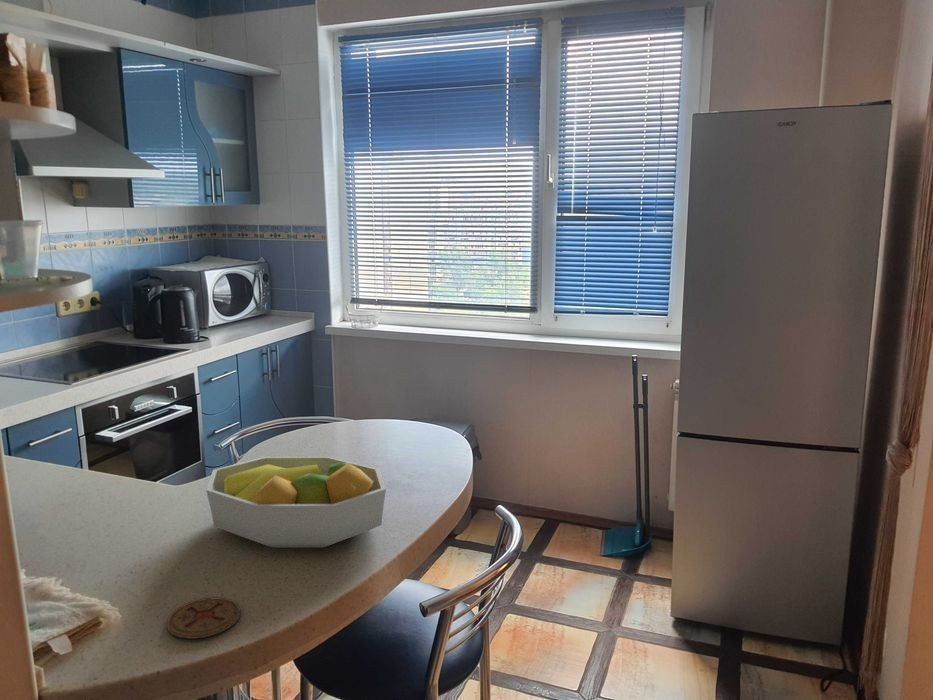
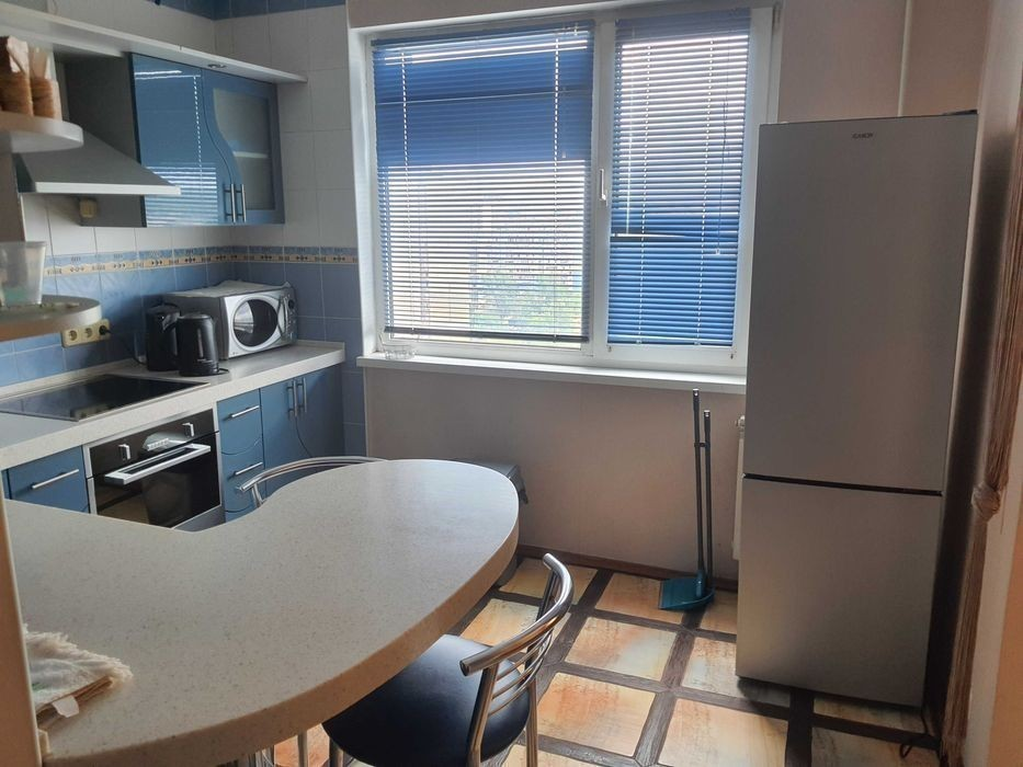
- coaster (204, 617)
- fruit bowl (296, 492)
